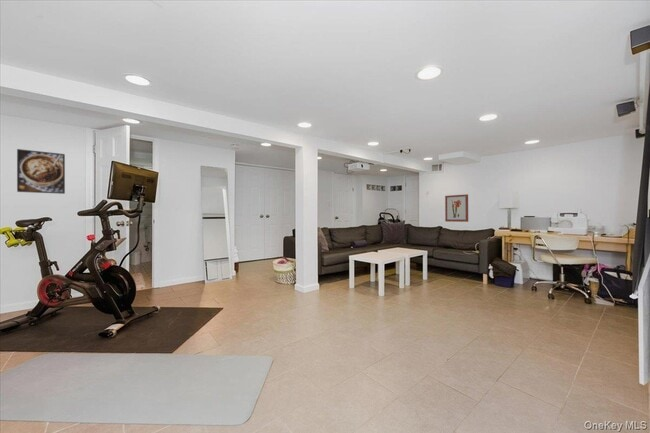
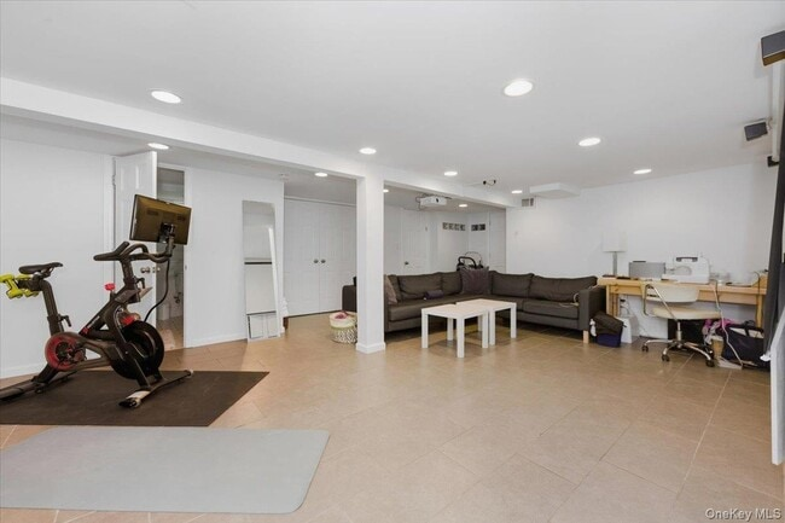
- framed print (41, 172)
- wall art (456, 208)
